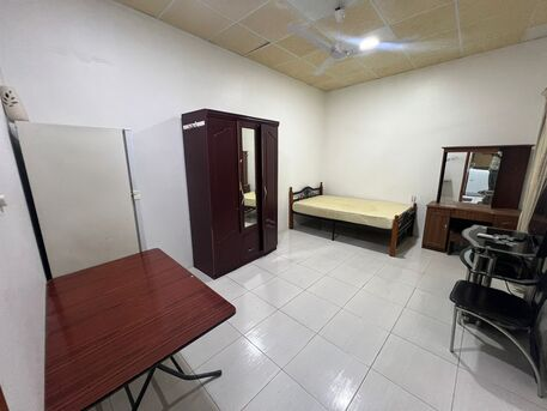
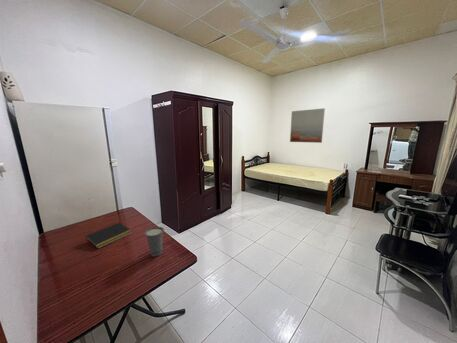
+ notepad (110, 234)
+ cup (155, 242)
+ wall art (306, 126)
